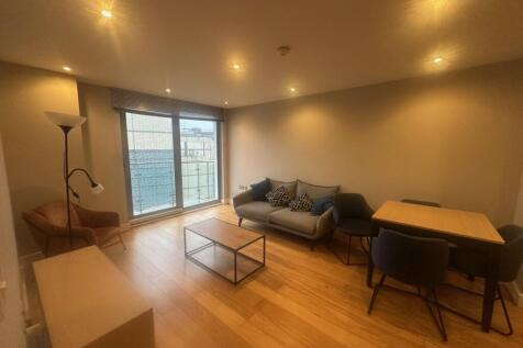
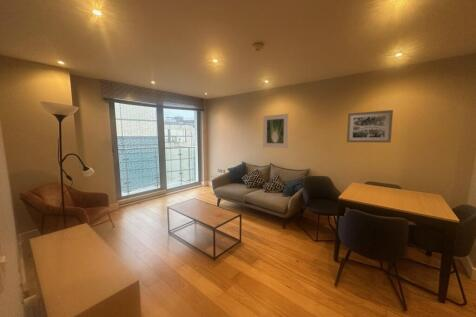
+ wall art (368, 127)
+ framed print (275, 131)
